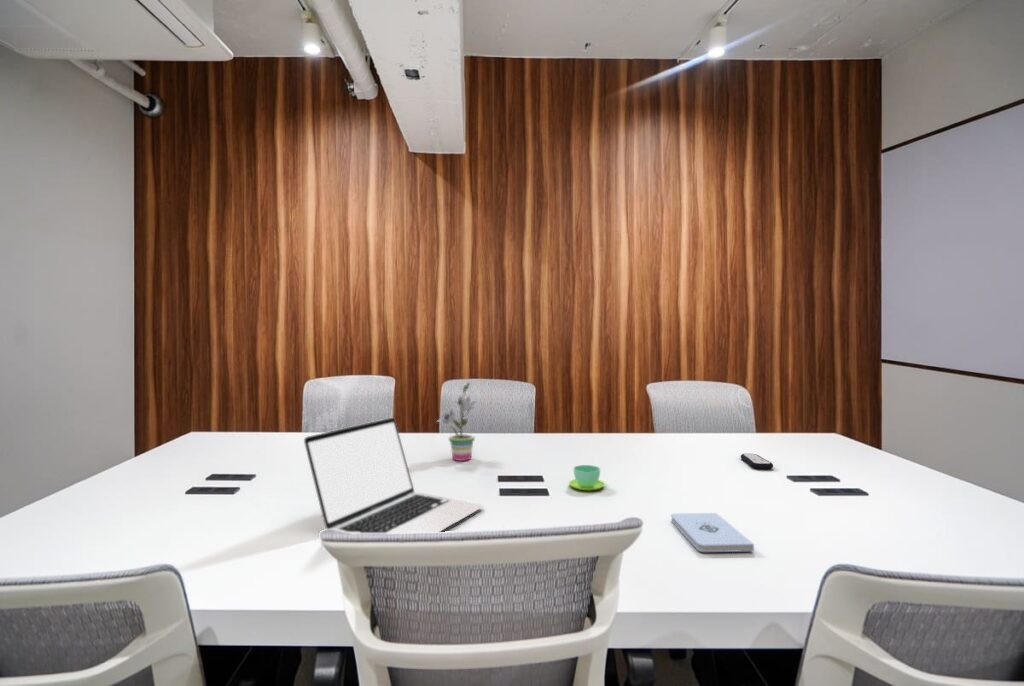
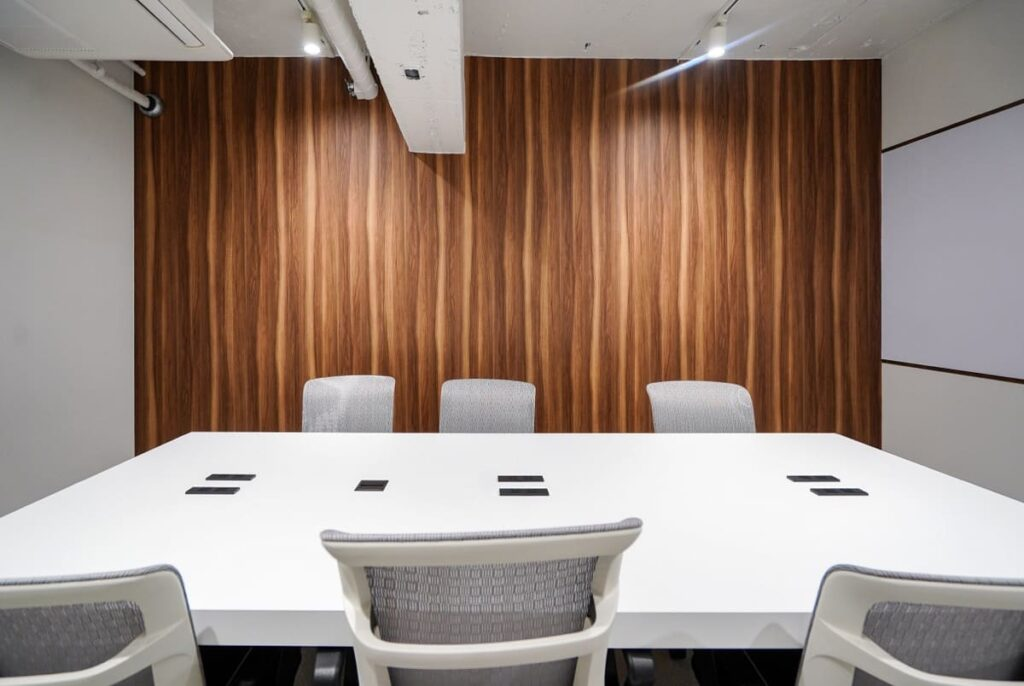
- laptop (399, 474)
- notepad (708, 531)
- remote control (755, 460)
- cup (587, 477)
- potted plant (455, 420)
